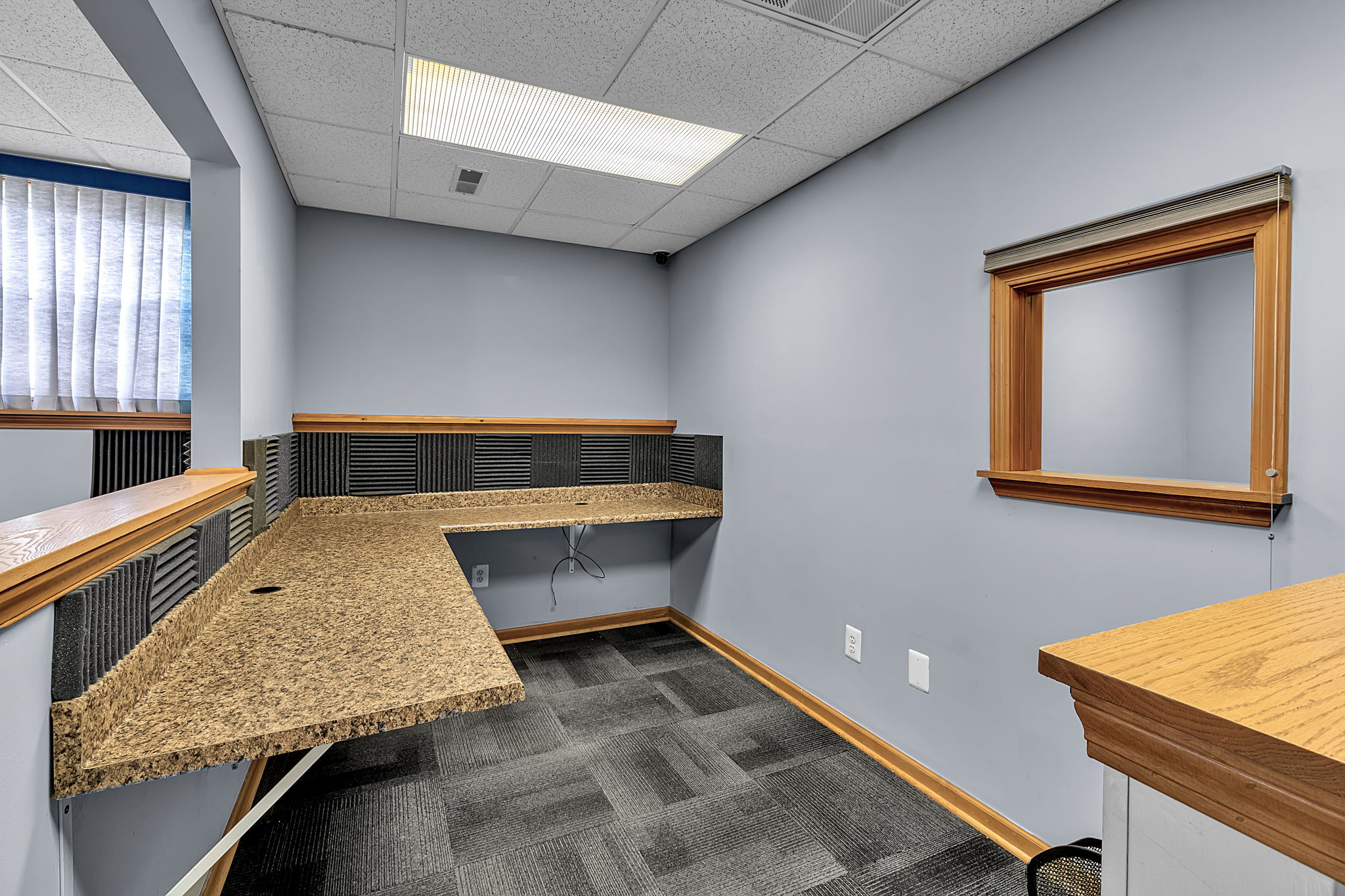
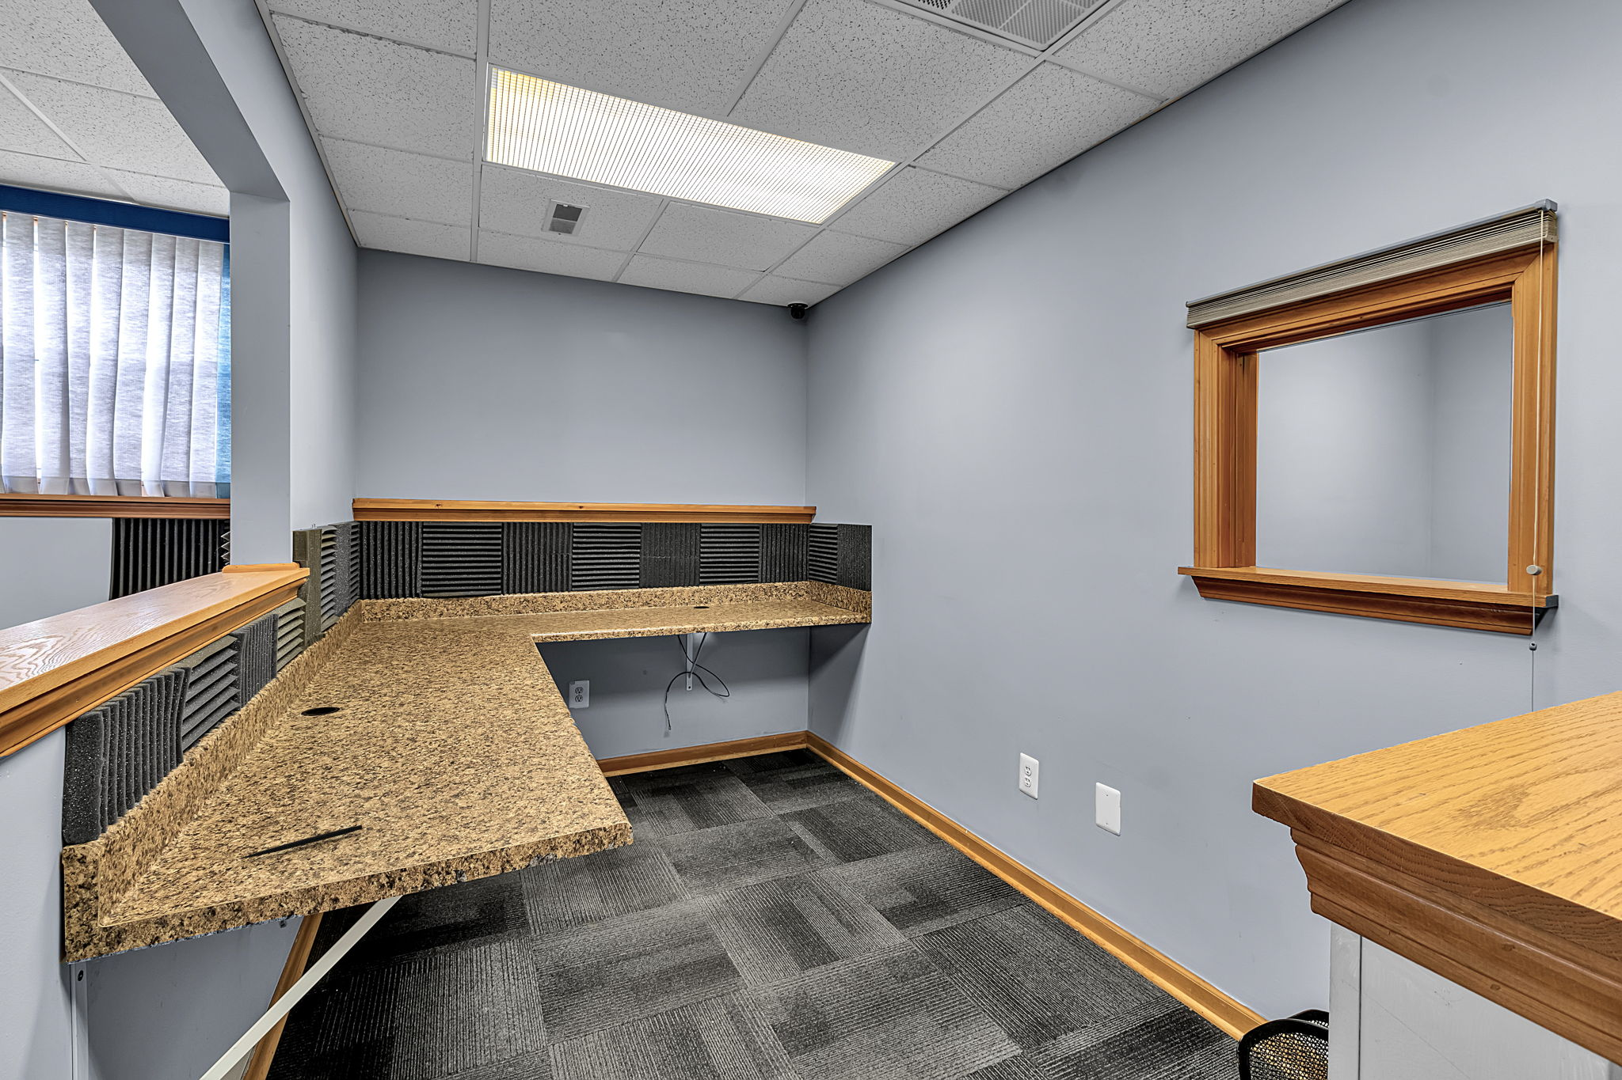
+ pen (303, 841)
